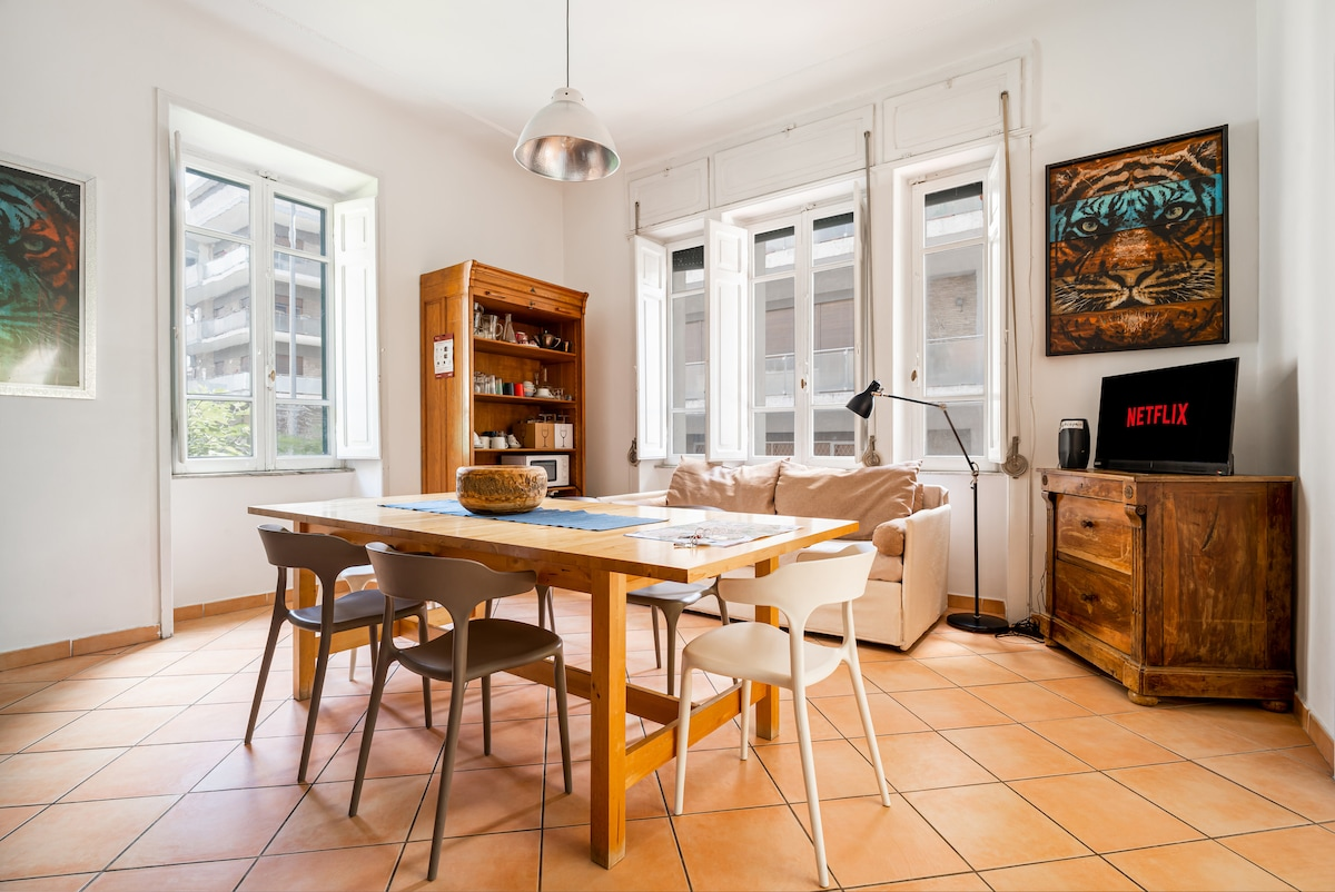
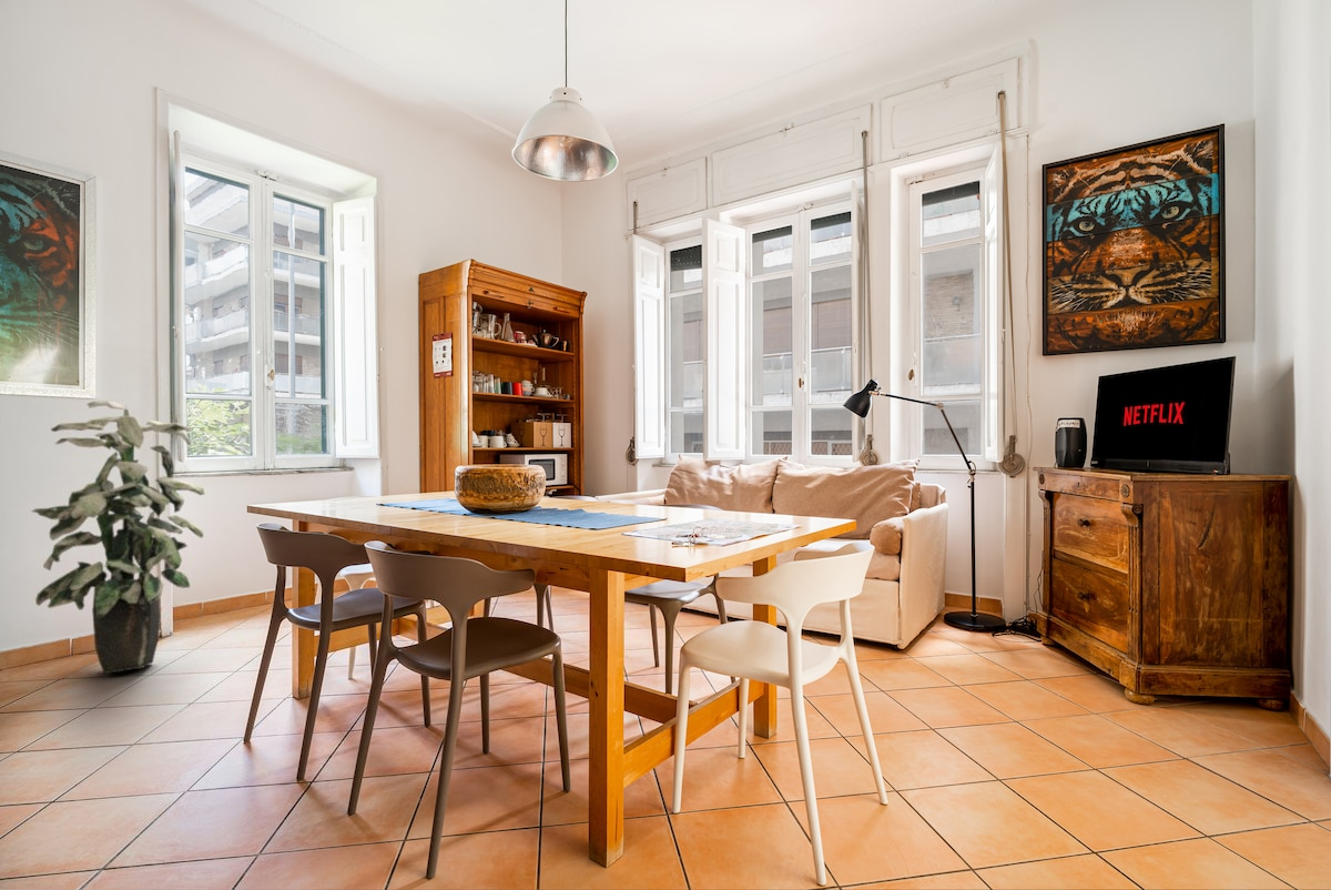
+ indoor plant (119, 535)
